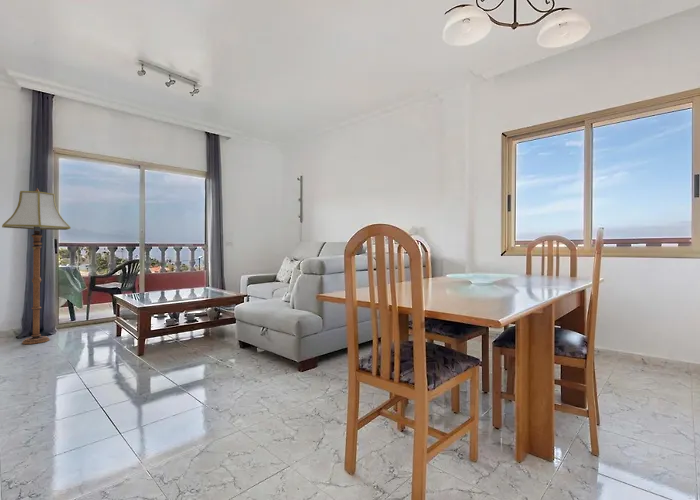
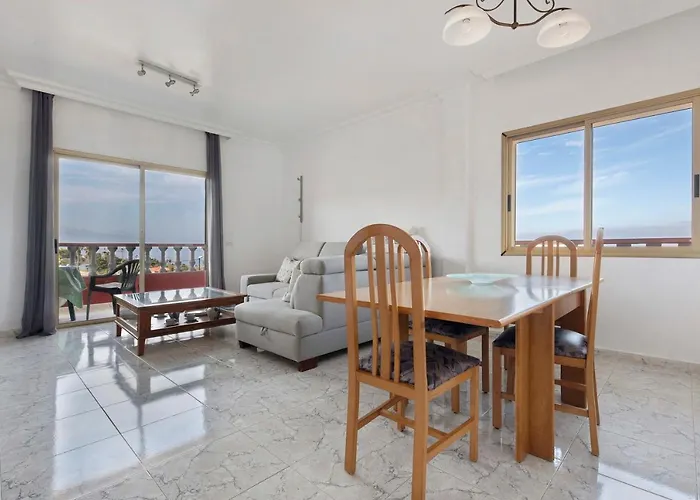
- floor lamp (36, 264)
